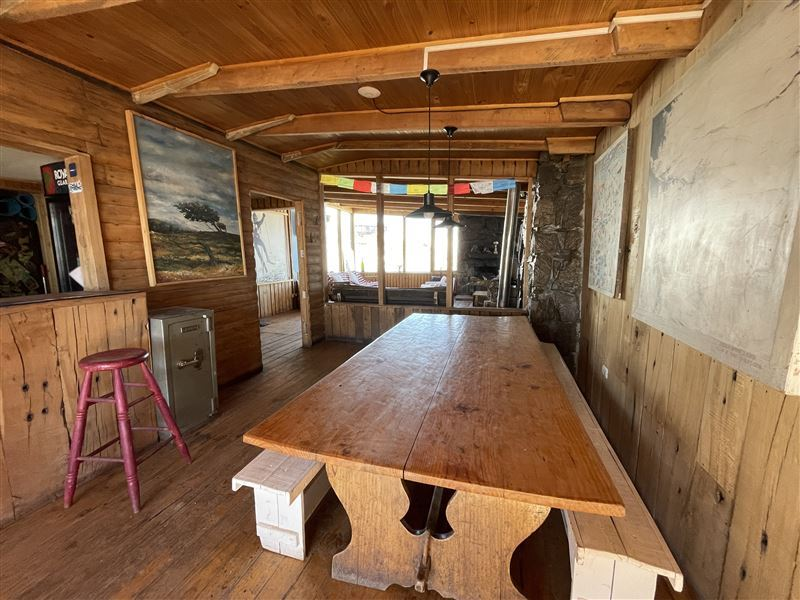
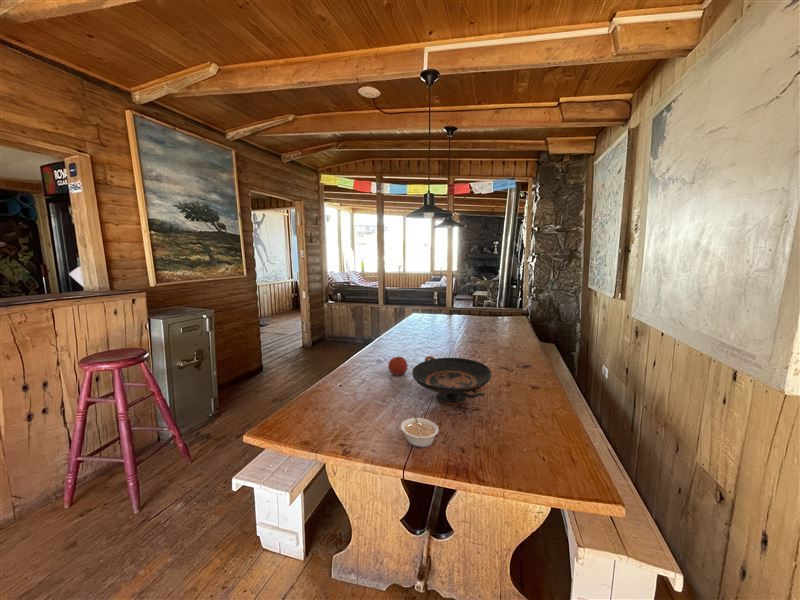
+ fruit (398, 364)
+ legume (418, 431)
+ decorative bowl (450, 383)
